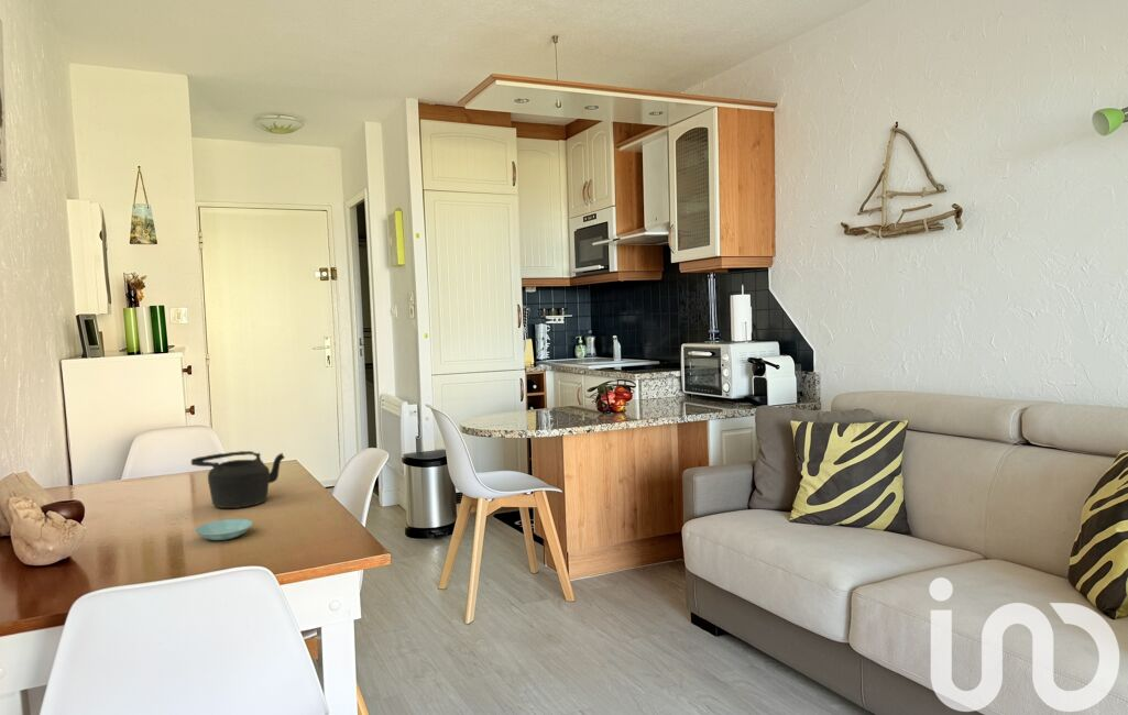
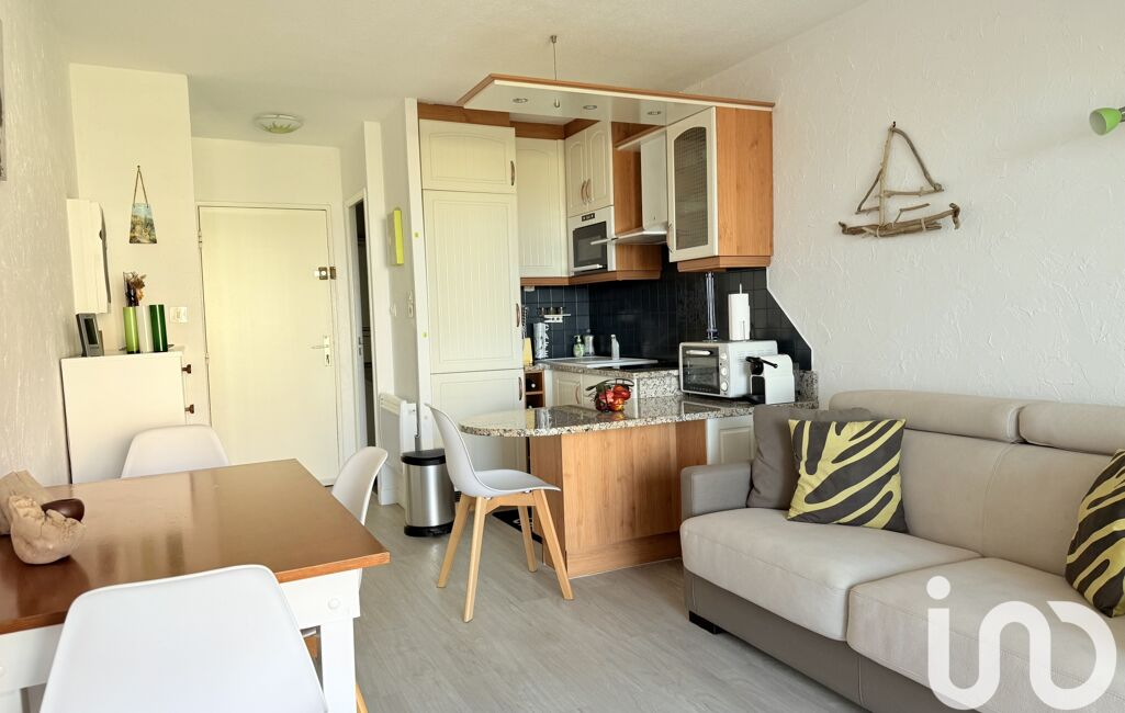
- teapot (242, 477)
- saucer (224, 530)
